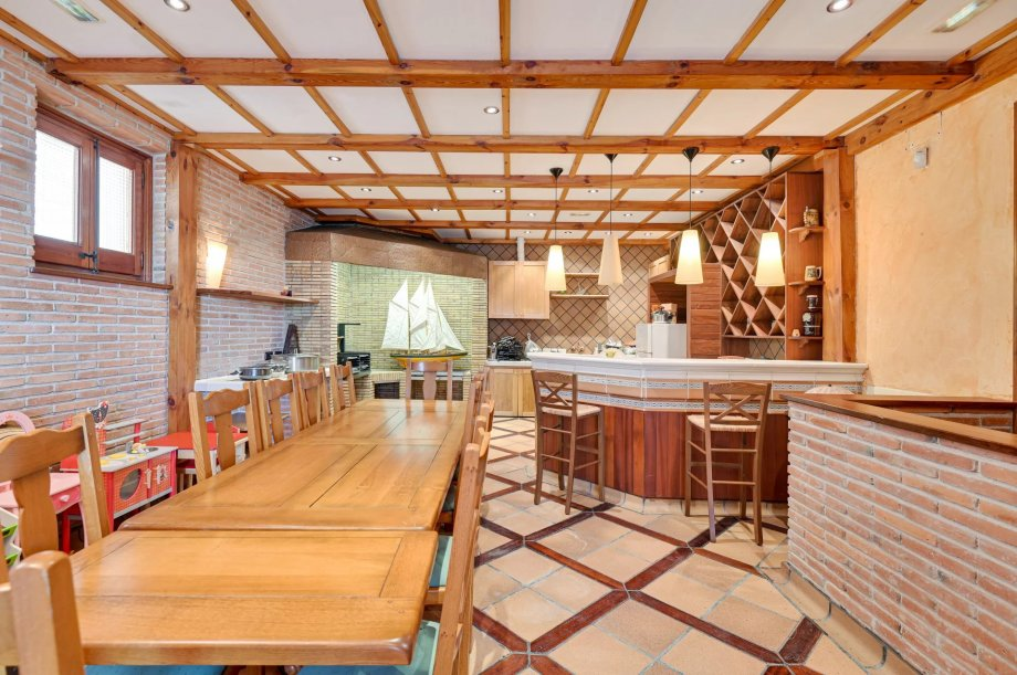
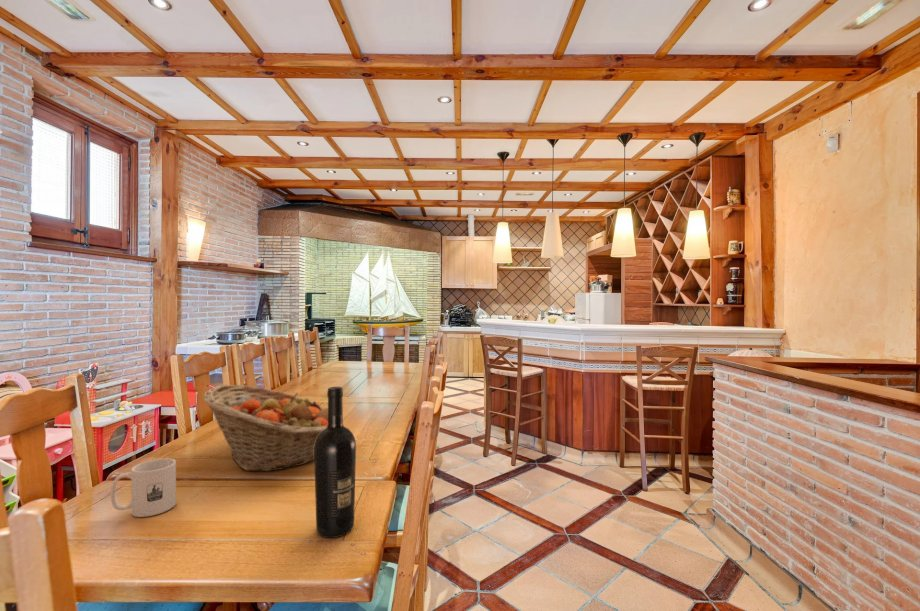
+ wine bottle (335, 458)
+ mug (144, 488)
+ fruit basket (275, 419)
